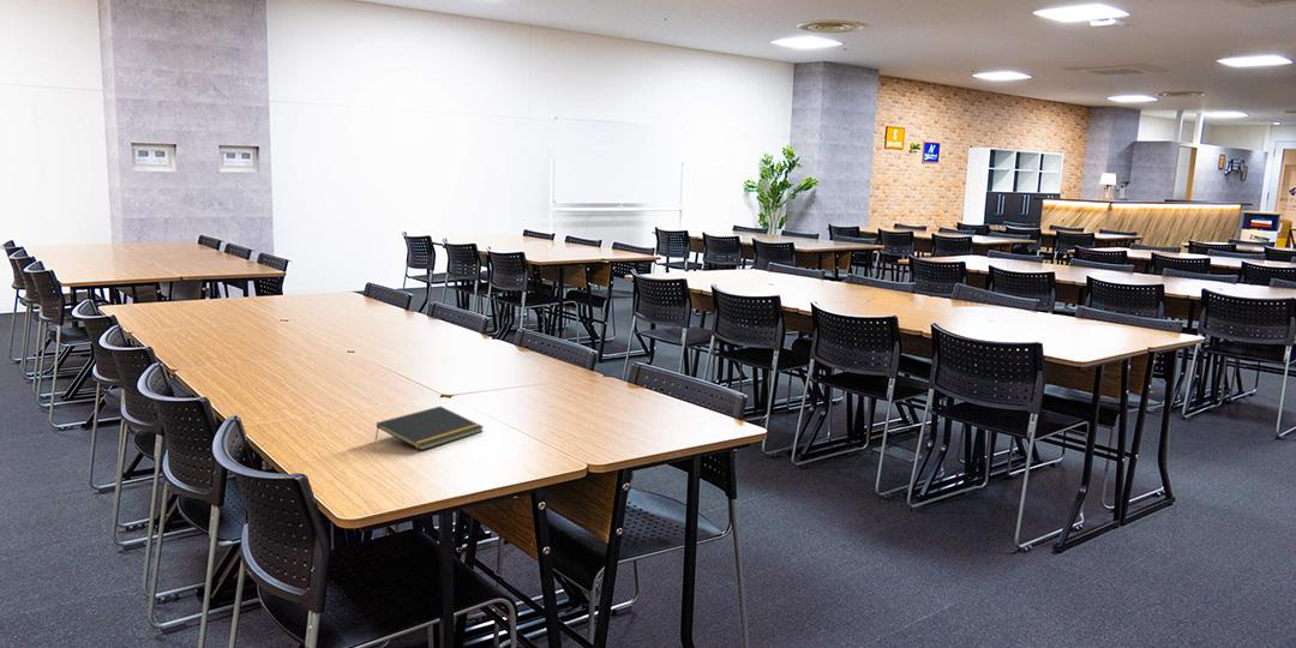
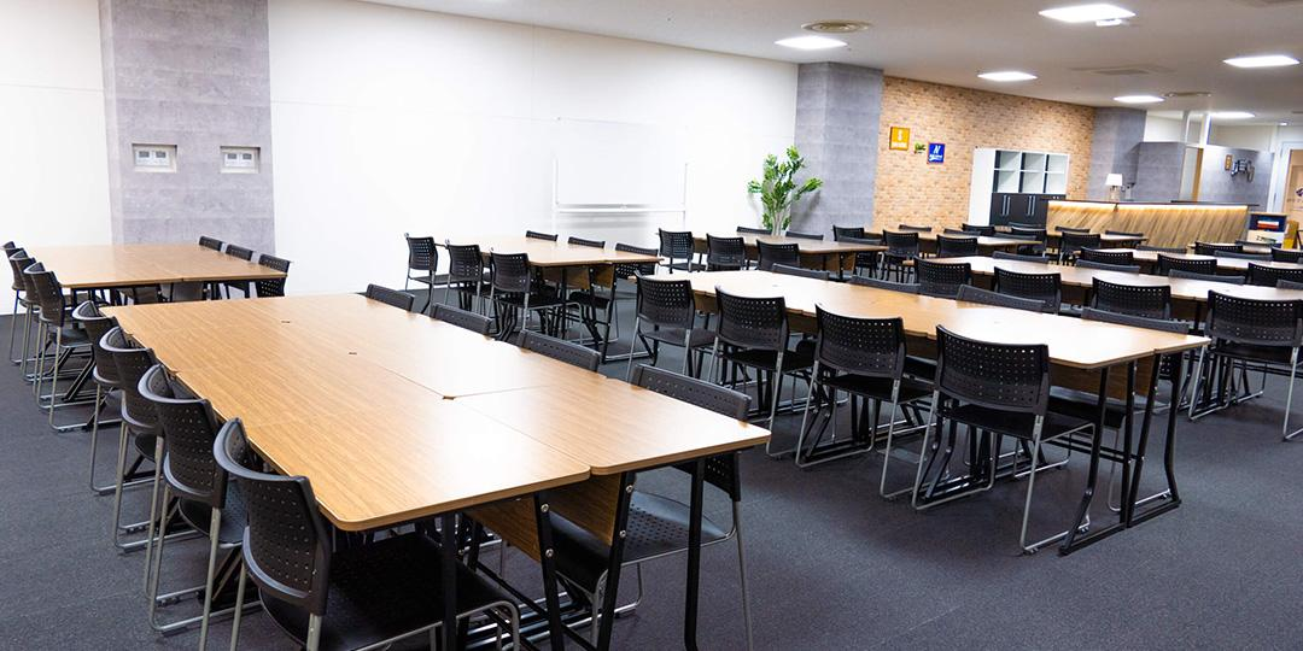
- notepad (431, 426)
